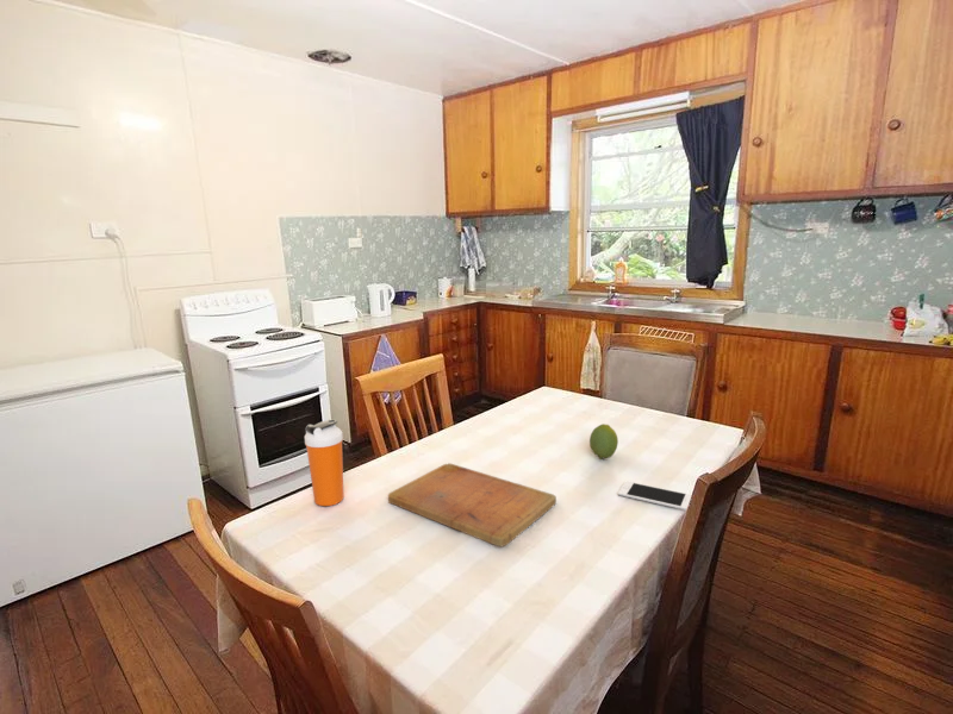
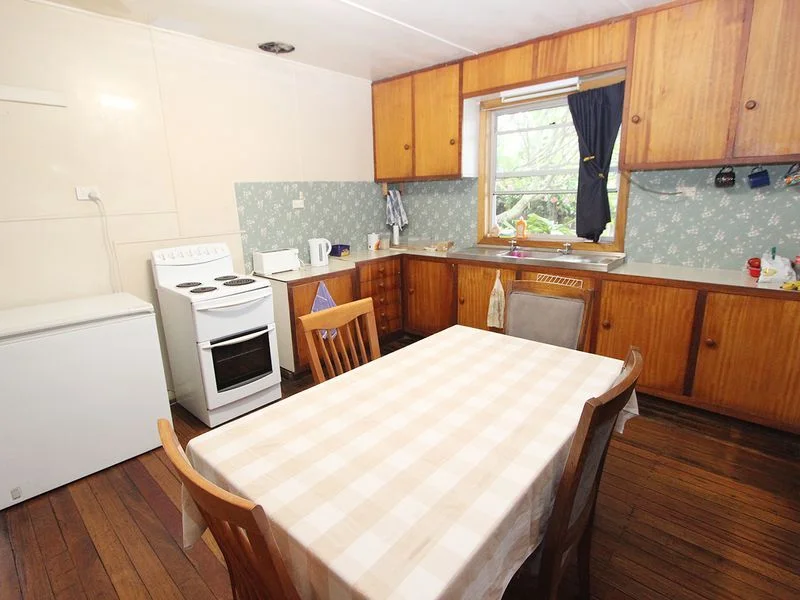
- cutting board (471, 499)
- fruit (603, 440)
- cell phone (654, 494)
- shaker bottle (325, 462)
